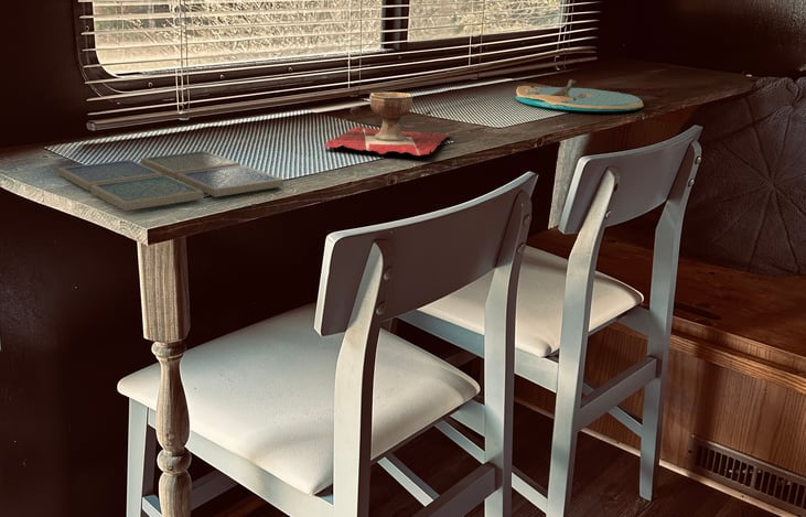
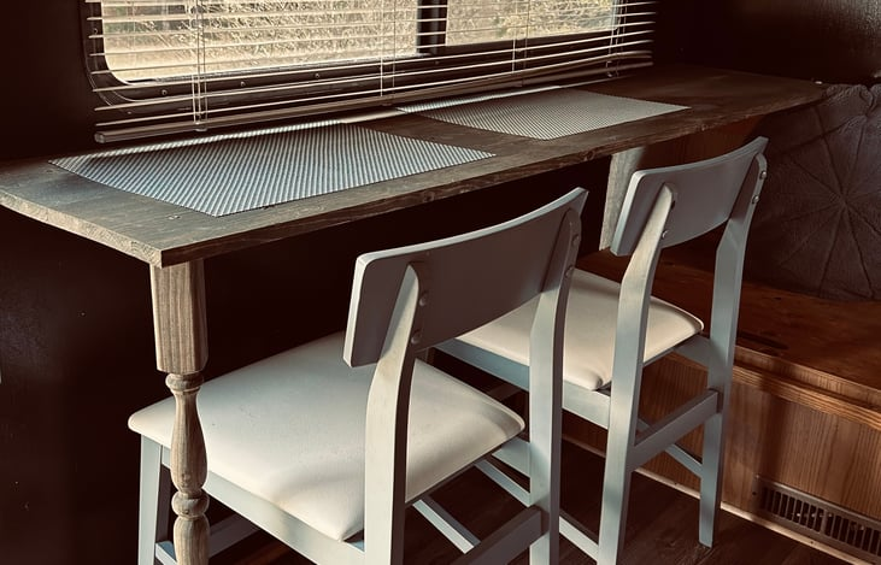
- decorative bowl (388, 118)
- drink coaster (170, 176)
- plate (579, 89)
